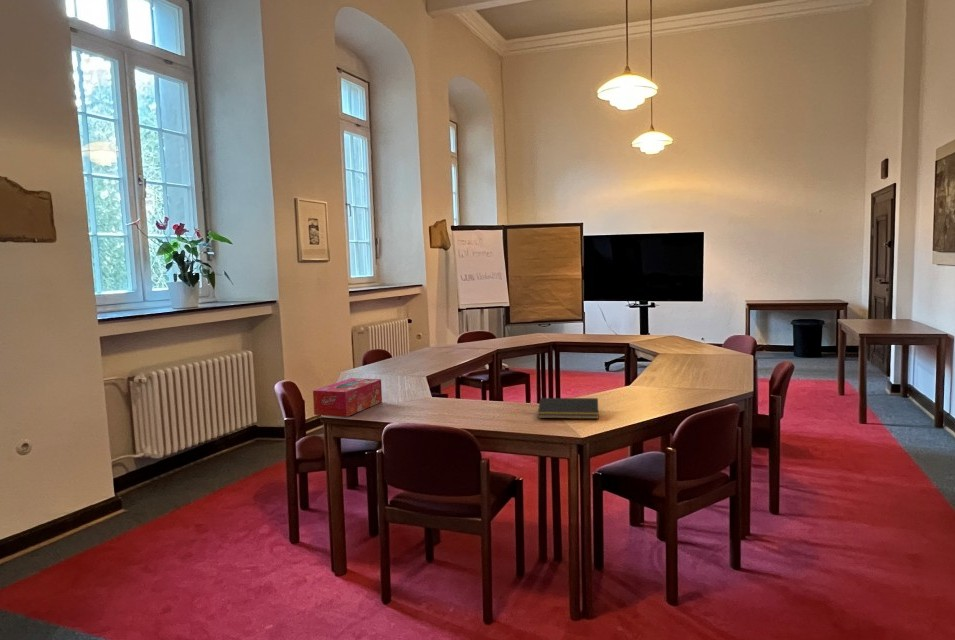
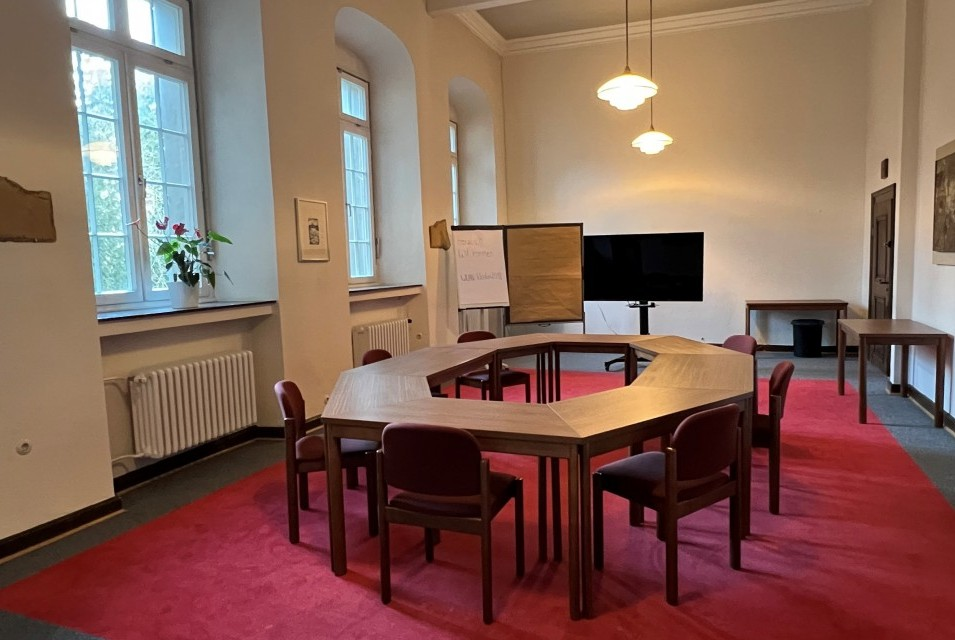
- notepad (568, 407)
- tissue box (348, 396)
